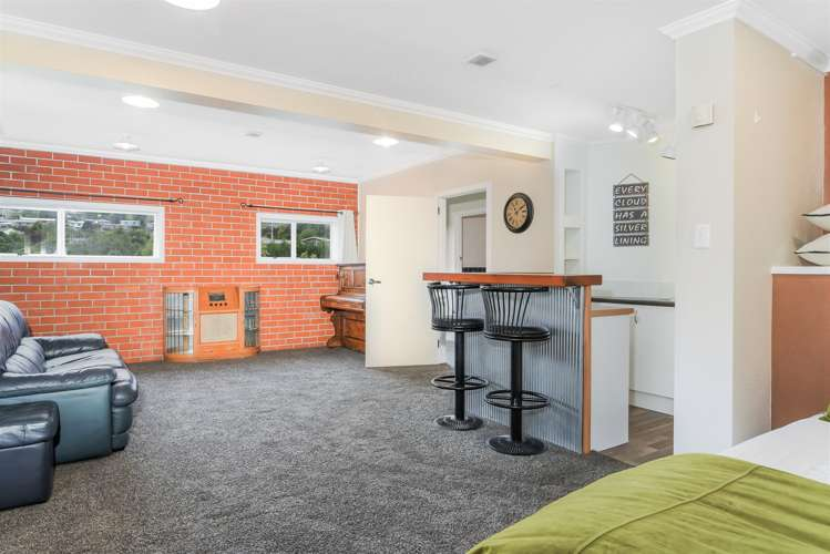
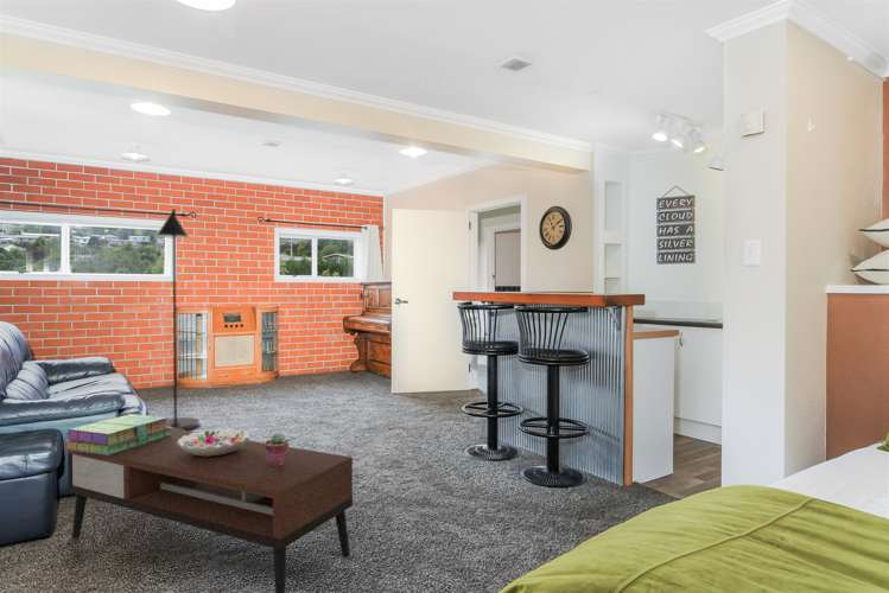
+ potted succulent (277, 447)
+ floor lamp (173, 318)
+ coffee table (205, 498)
+ stack of books (120, 432)
+ decorative bowl (214, 444)
